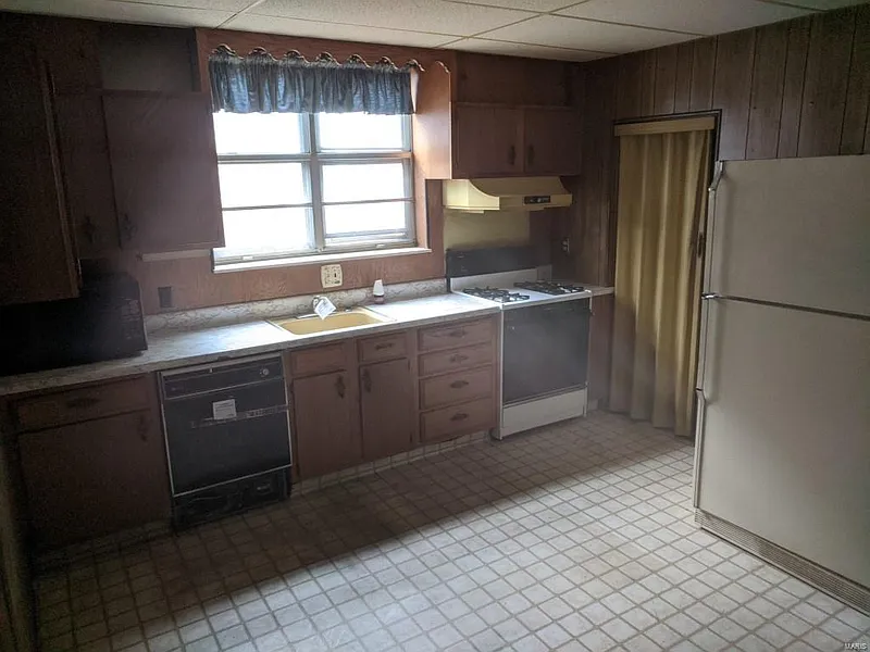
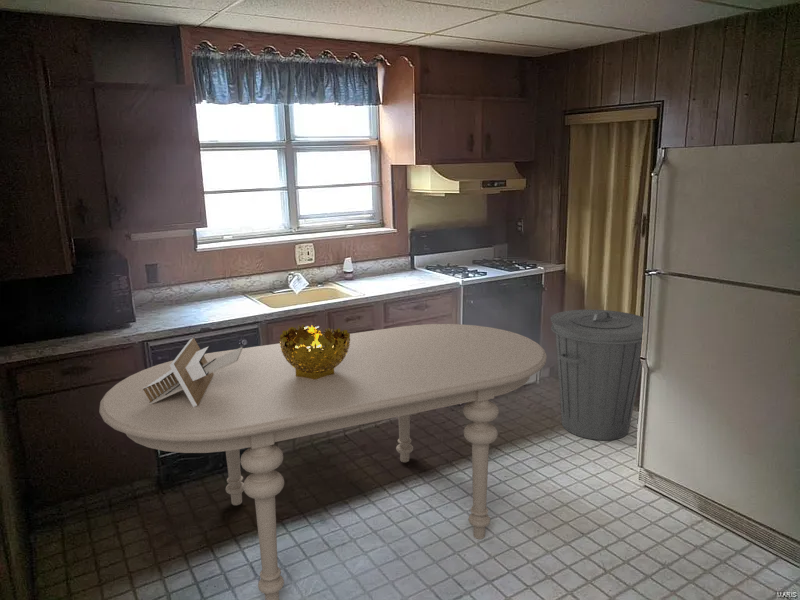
+ trash can (597, 370)
+ dining table (345, 427)
+ architectural model (195, 369)
+ decorative bowl (315, 351)
